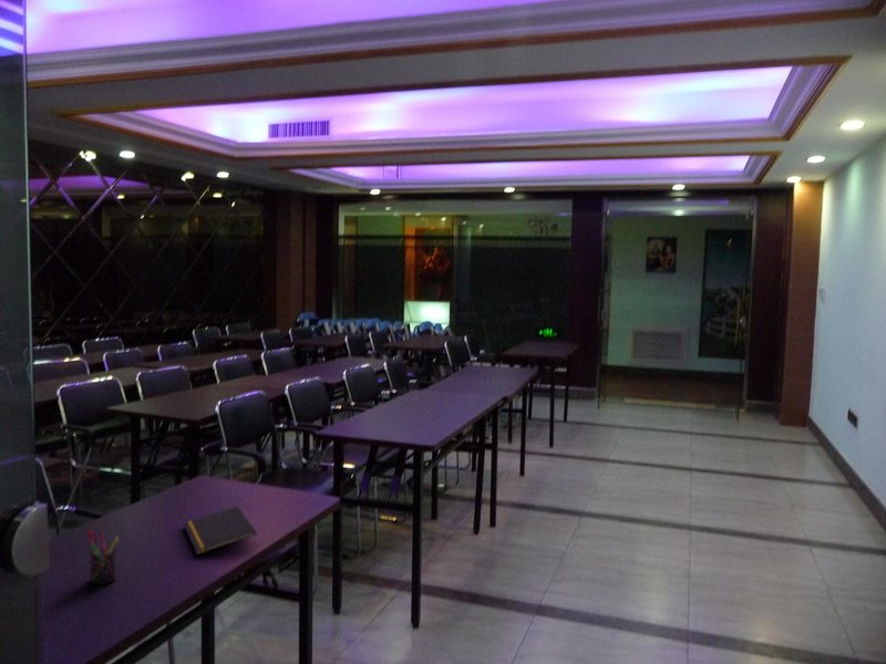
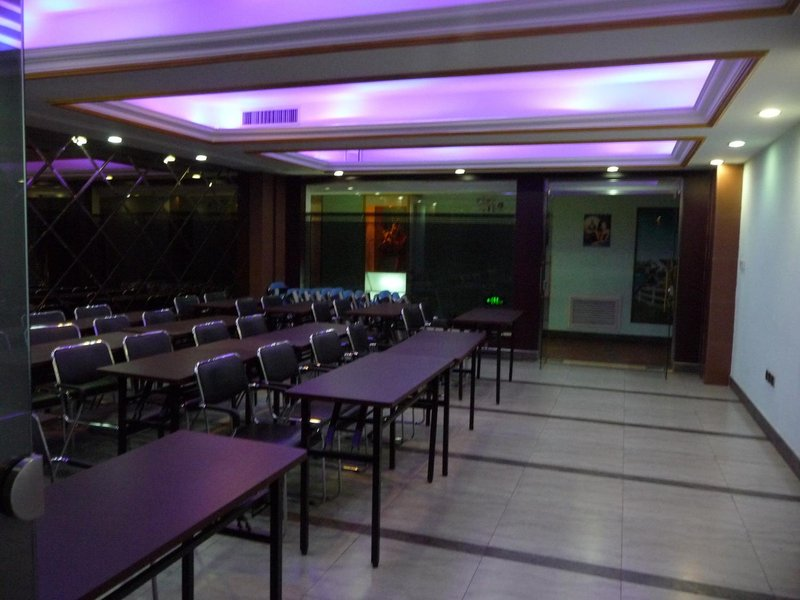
- pen holder (100, 556)
- notepad (218, 528)
